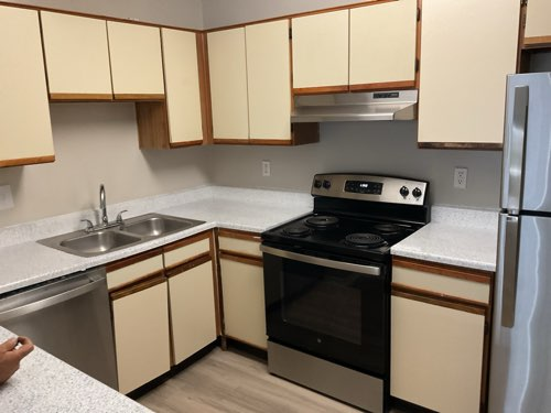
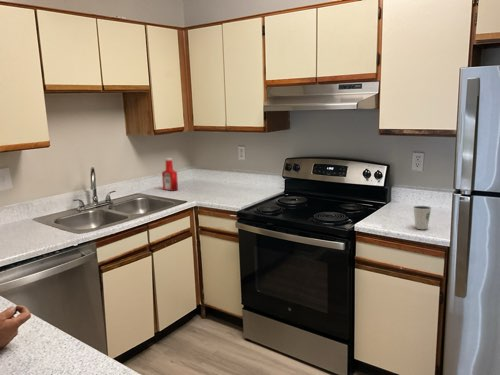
+ dixie cup (421, 217)
+ soap bottle (169, 173)
